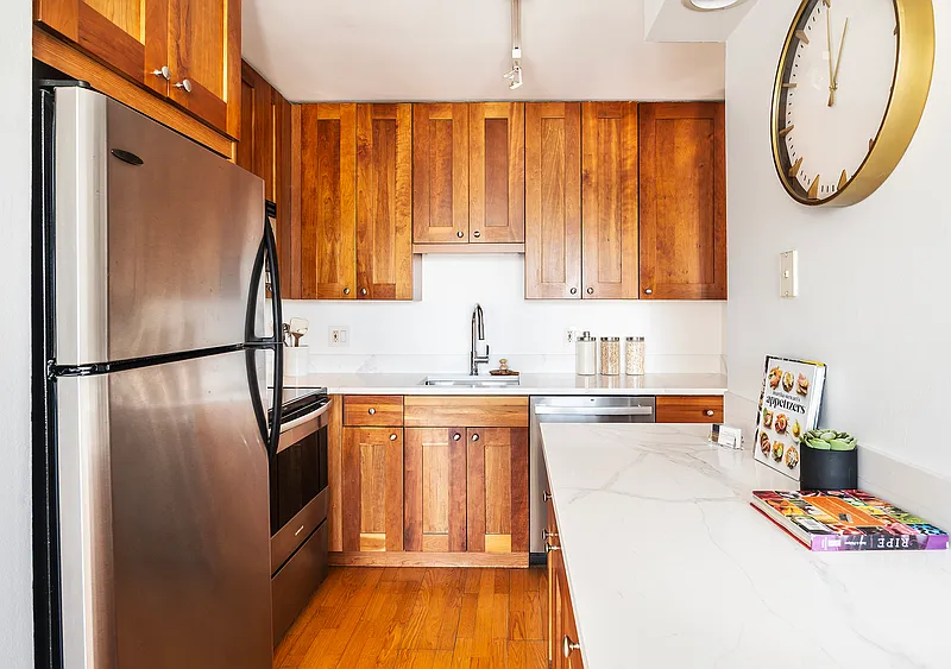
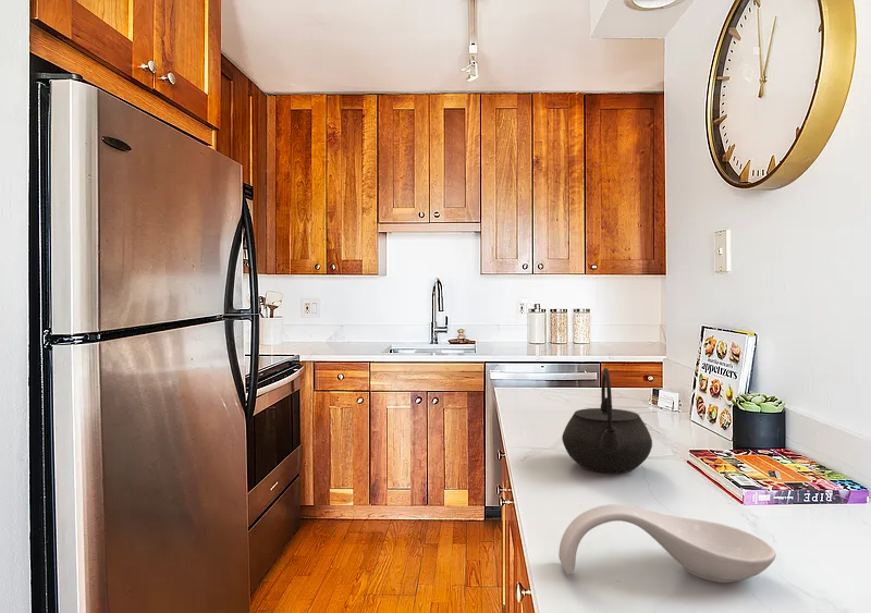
+ spoon rest (664, 539)
+ kettle (606, 418)
